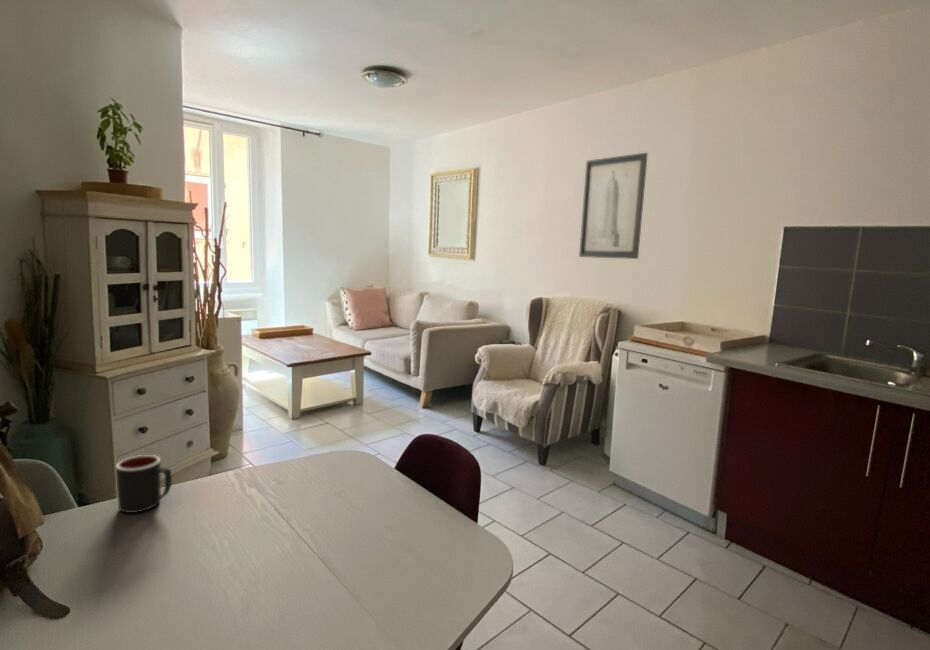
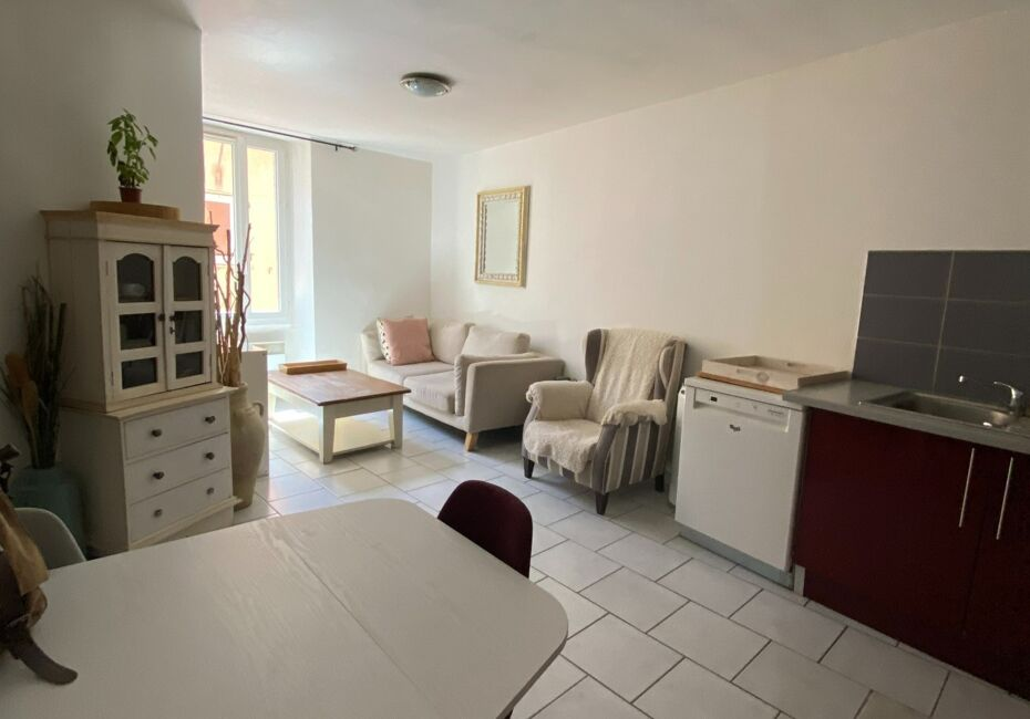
- mug (145, 484)
- wall art (611, 208)
